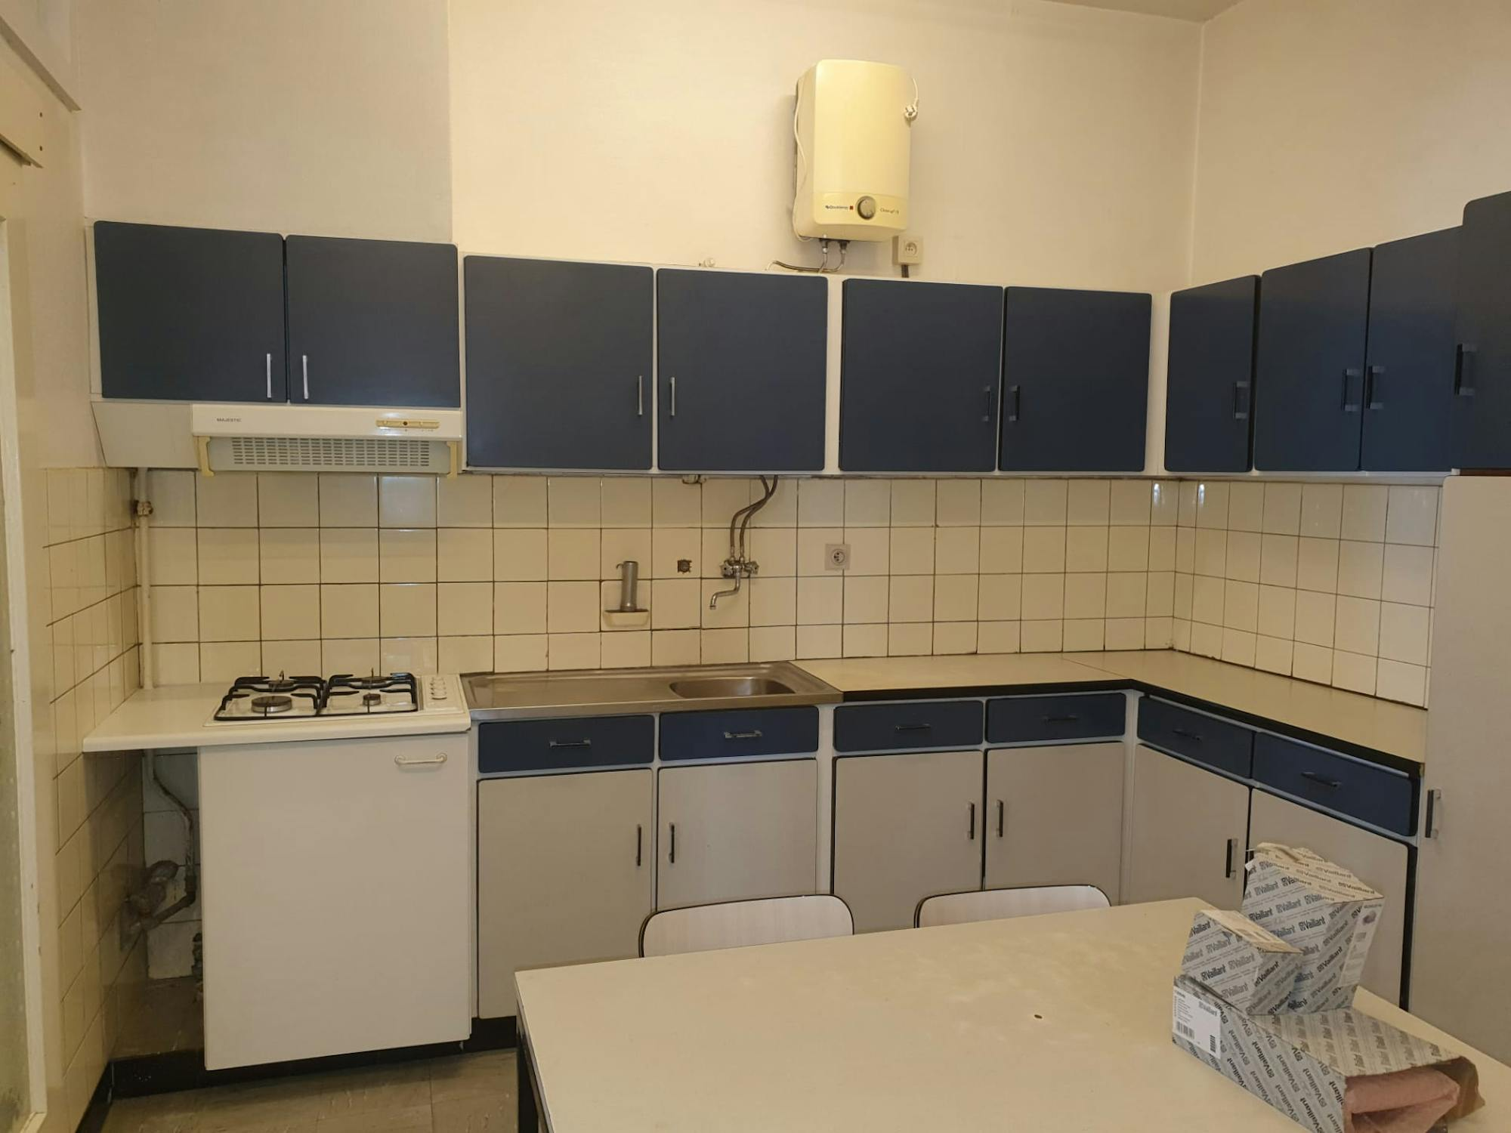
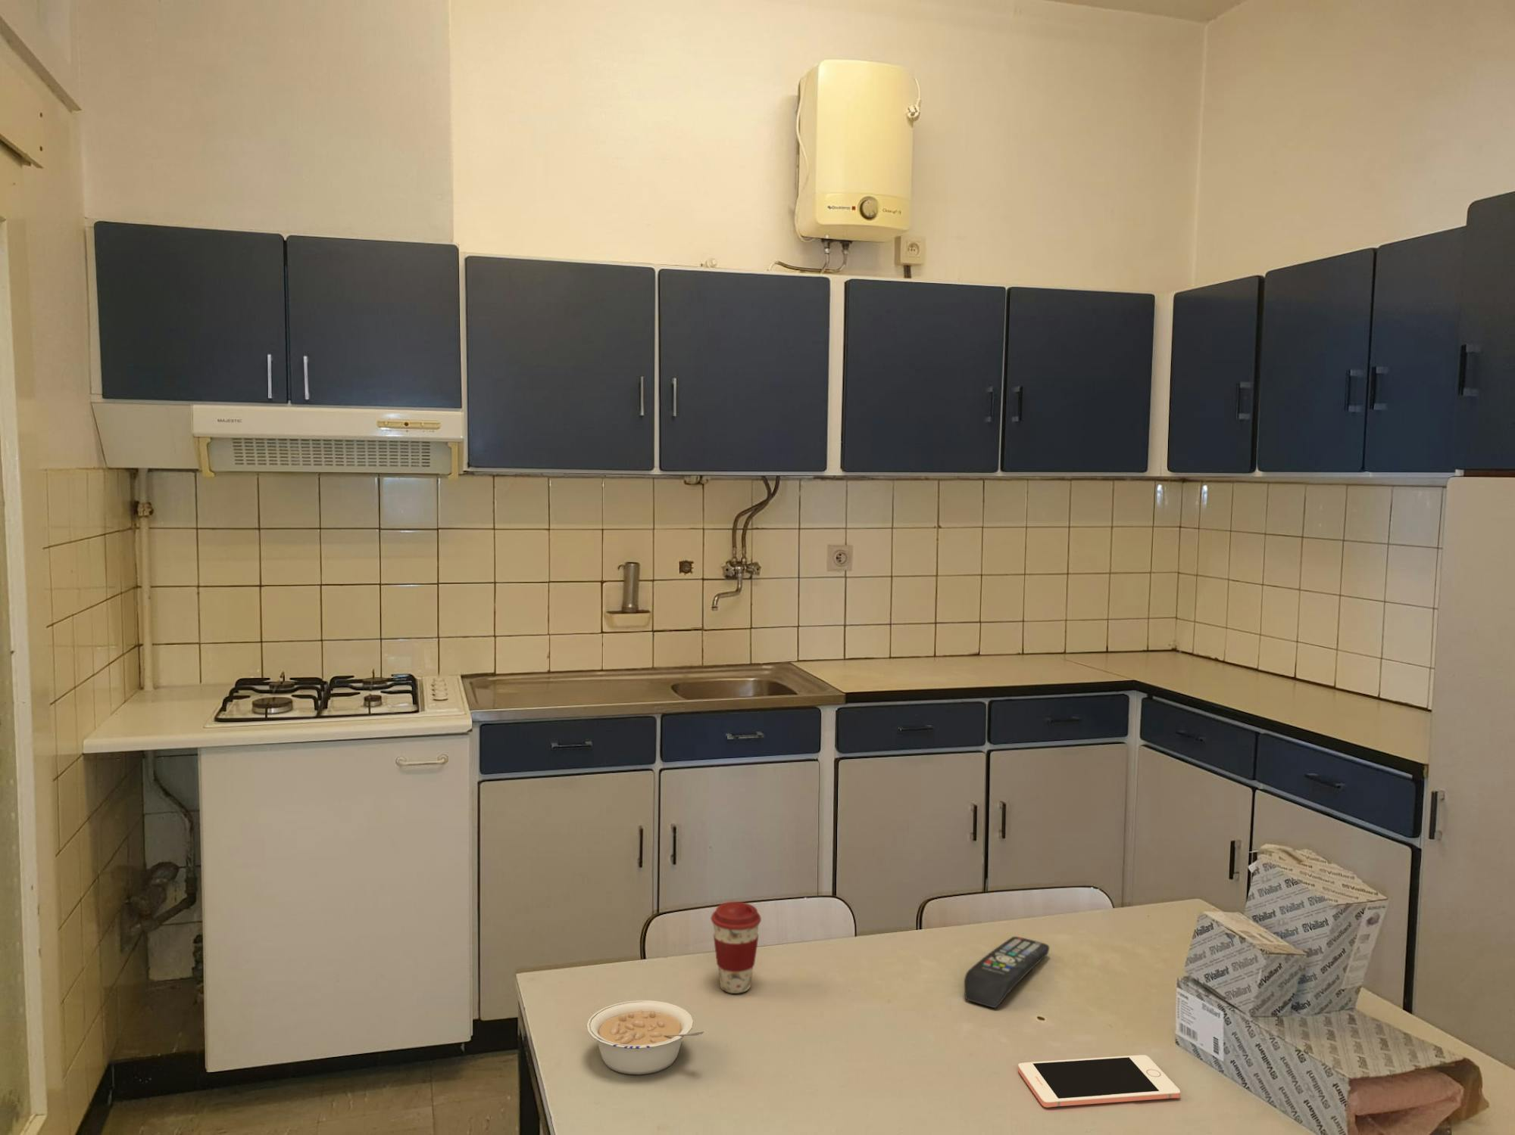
+ cell phone (1096, 1080)
+ remote control (1008, 966)
+ legume (644, 1036)
+ coffee cup (736, 948)
